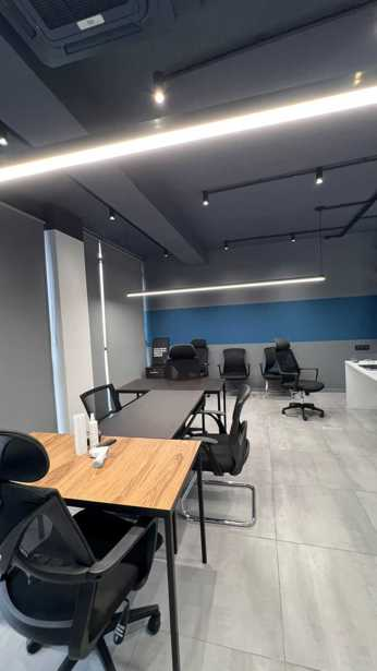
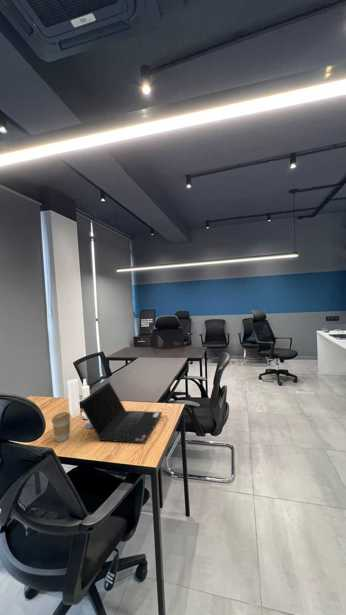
+ laptop computer (124, 409)
+ coffee cup (61, 426)
